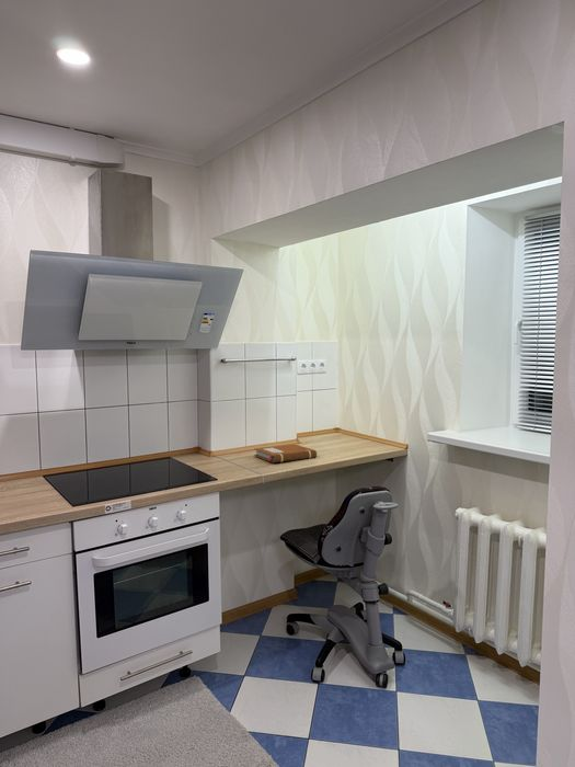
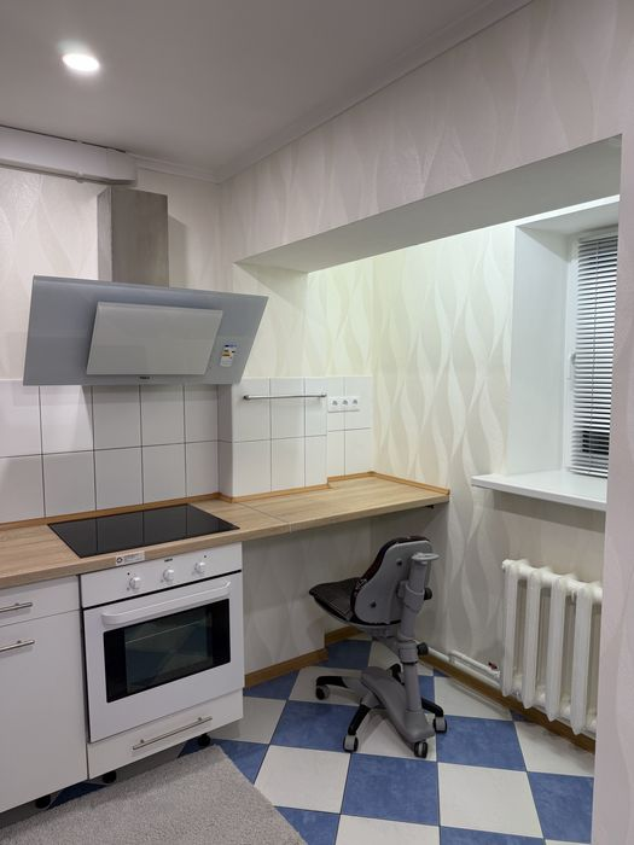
- notebook (284, 453)
